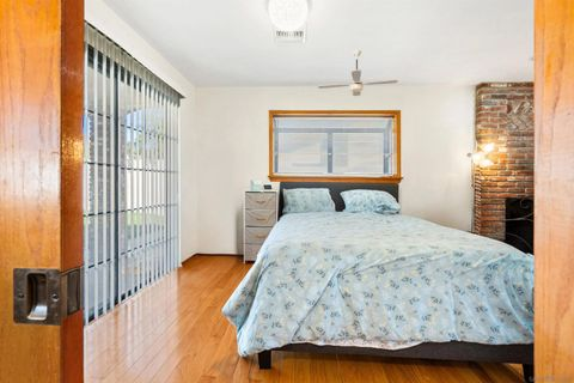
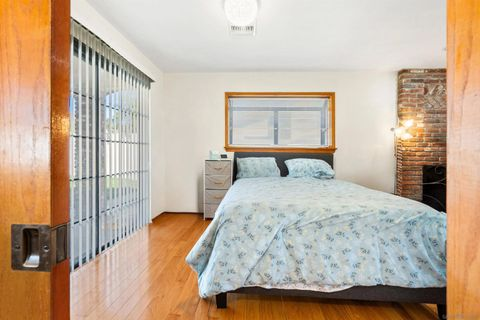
- ceiling fan (356, 71)
